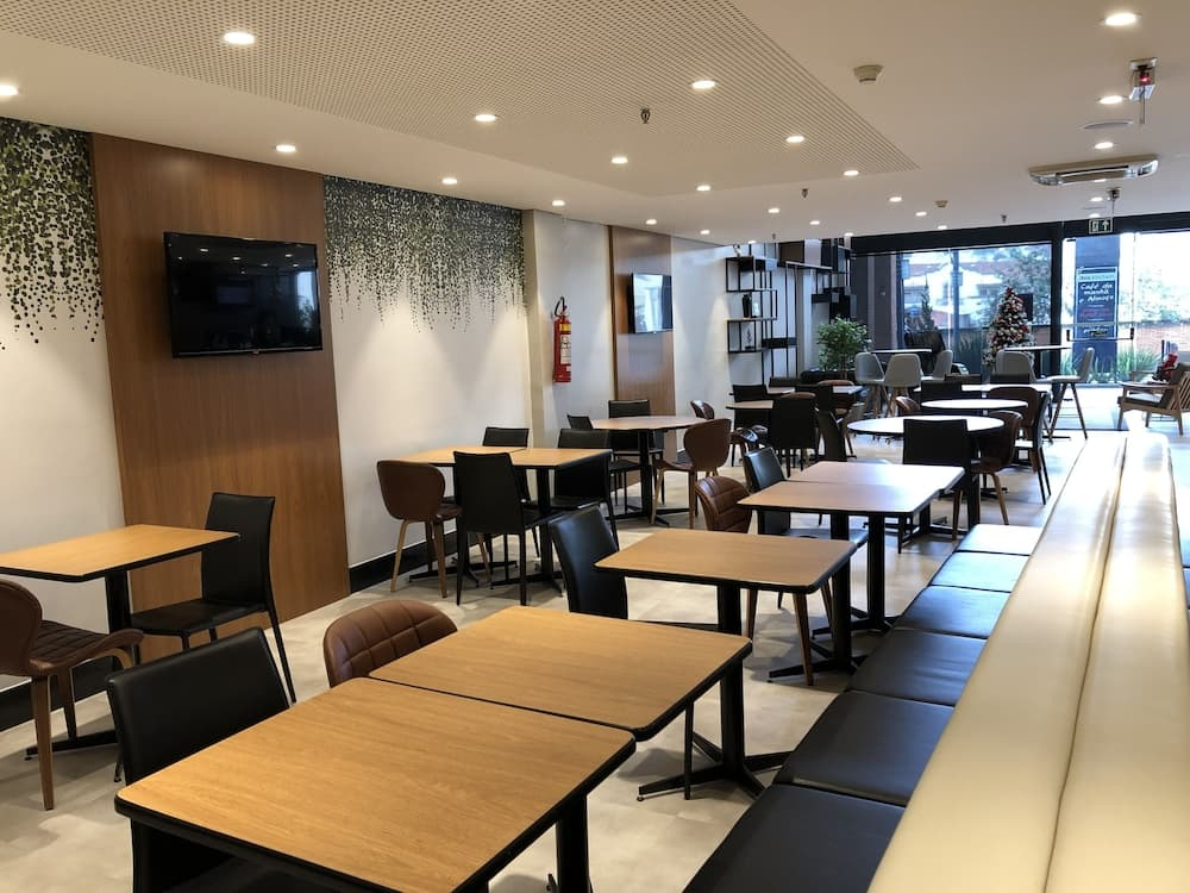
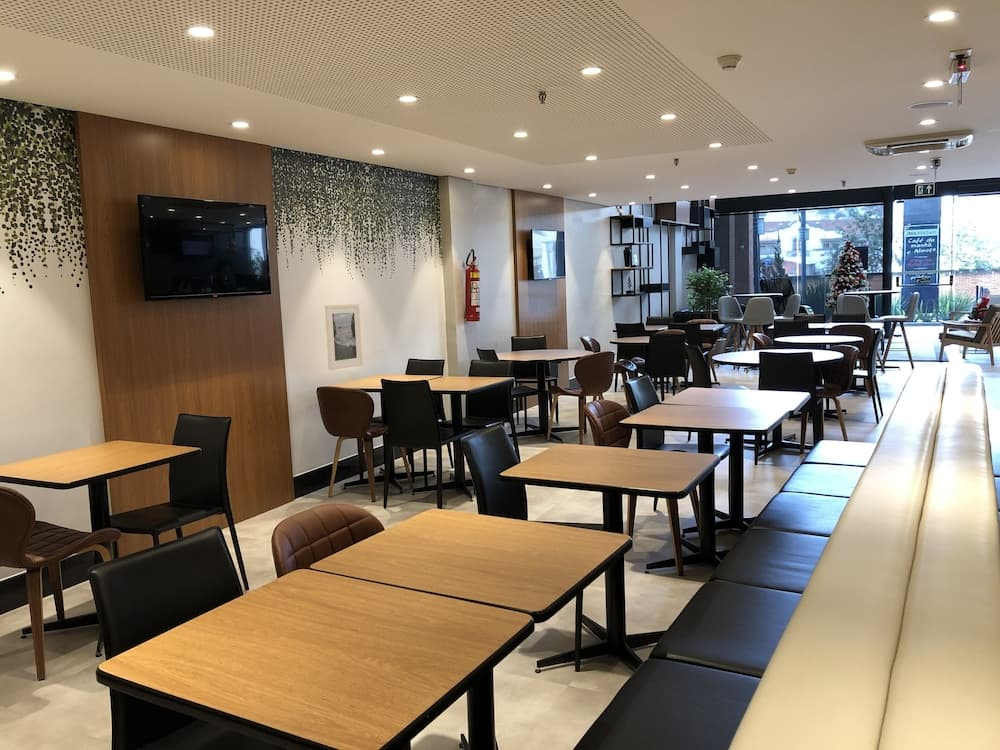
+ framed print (344, 336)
